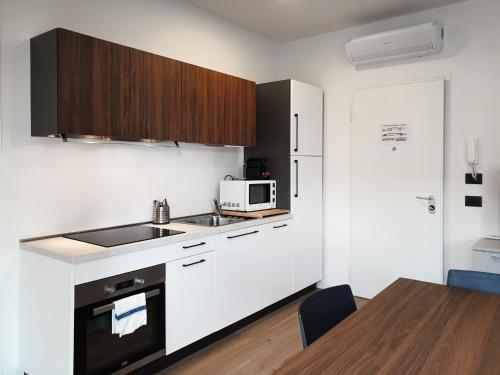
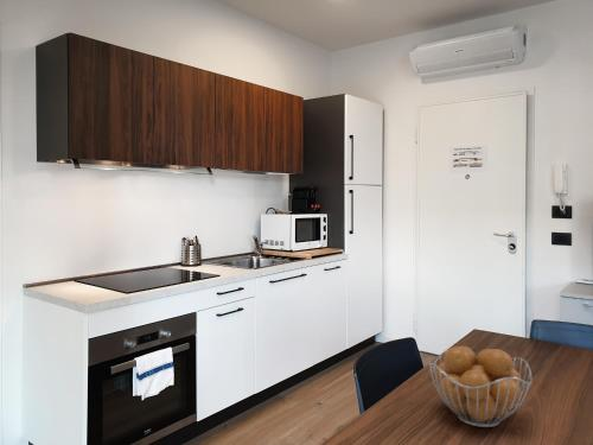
+ fruit basket (478, 382)
